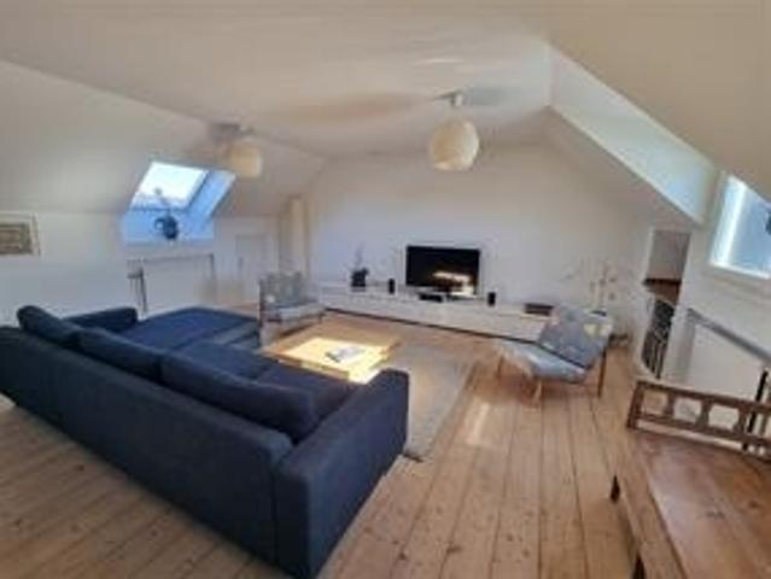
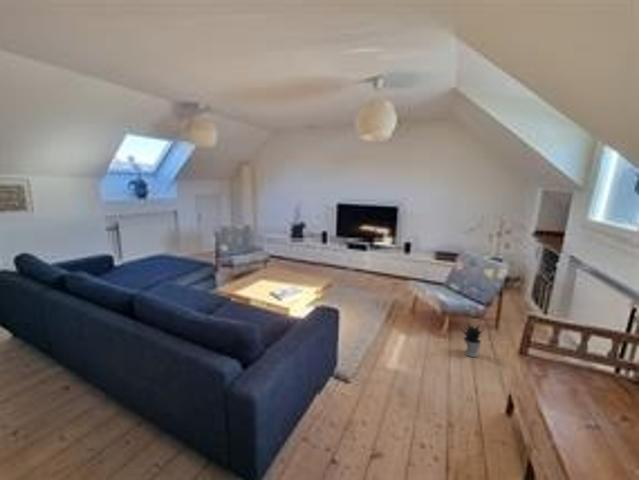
+ potted plant (471, 338)
